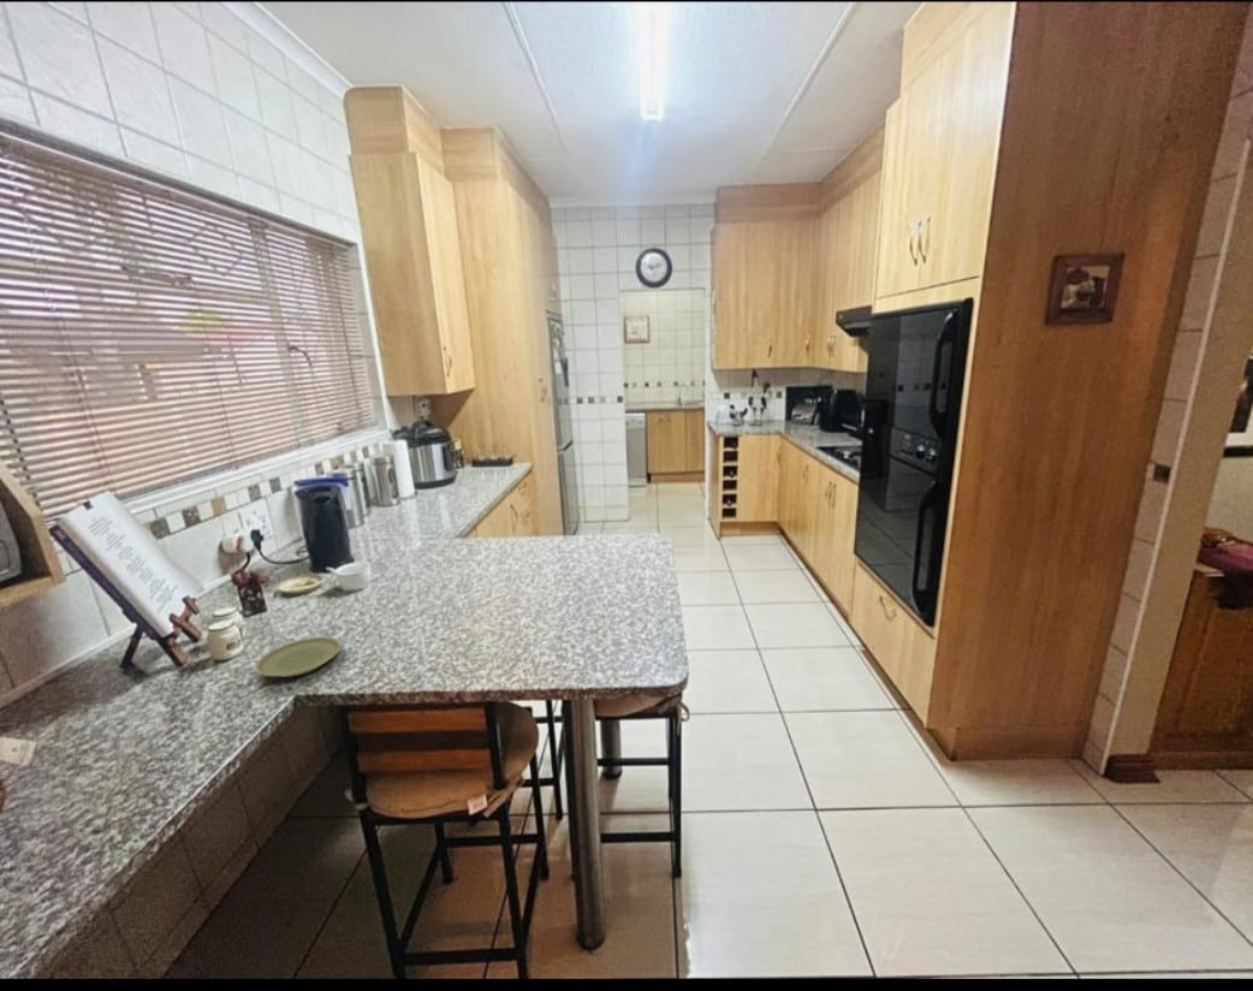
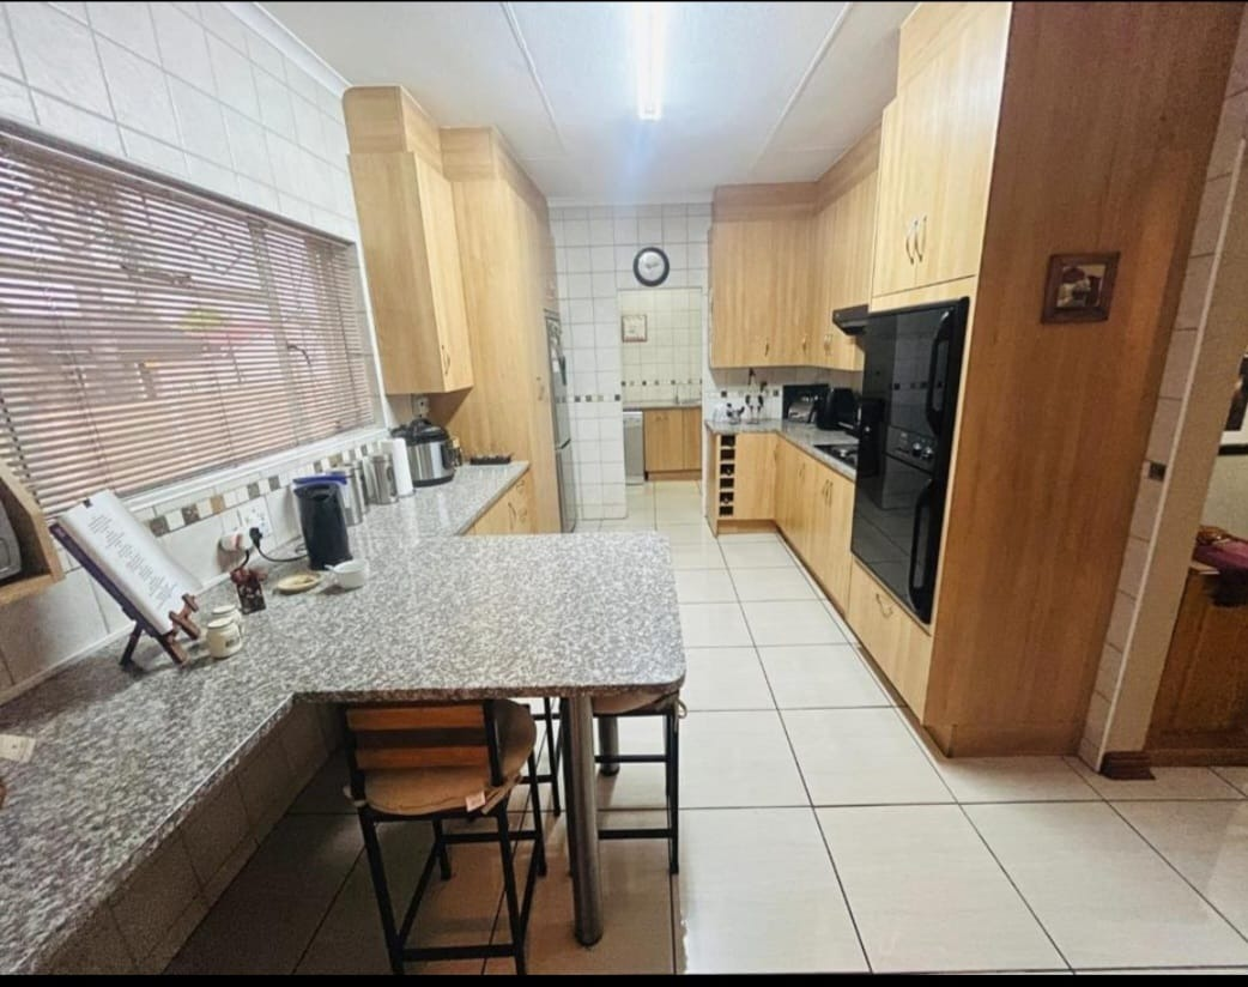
- plate (299, 659)
